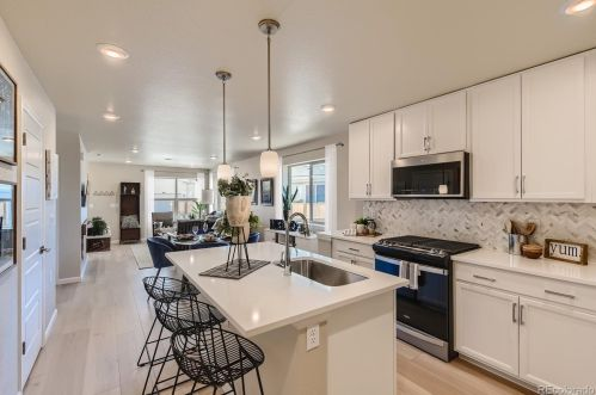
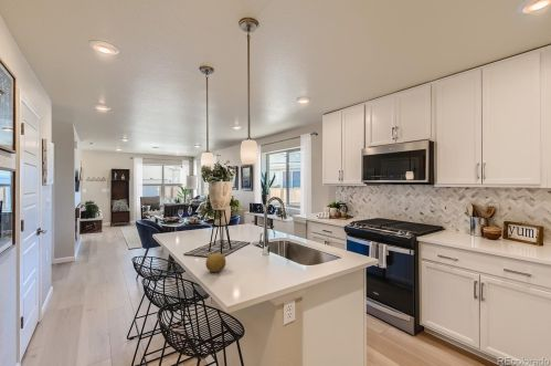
+ fruit (215, 262)
